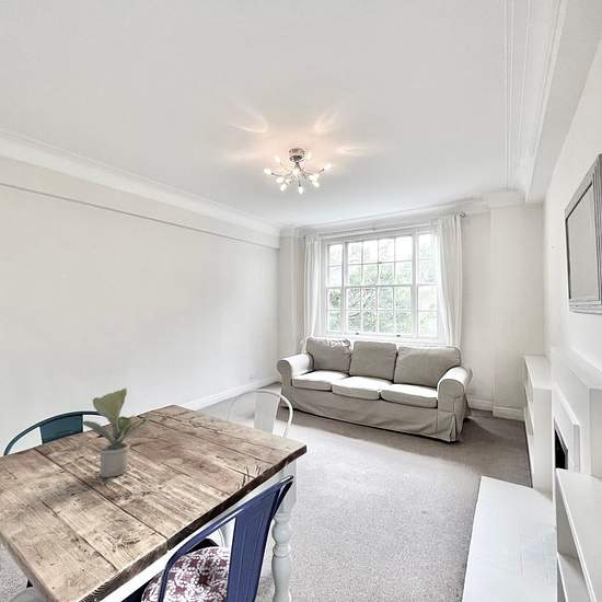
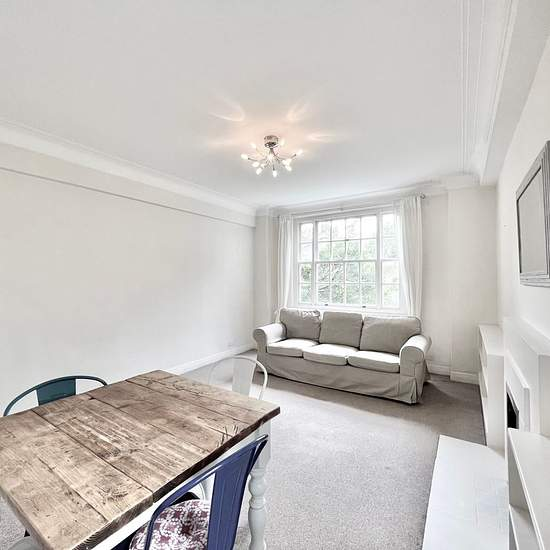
- potted plant (118, 427)
